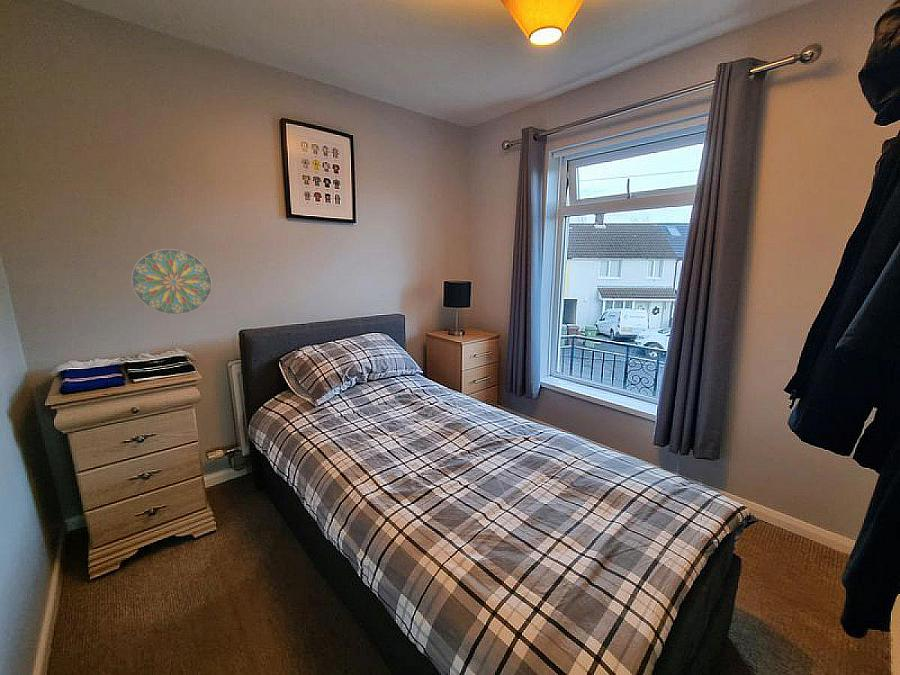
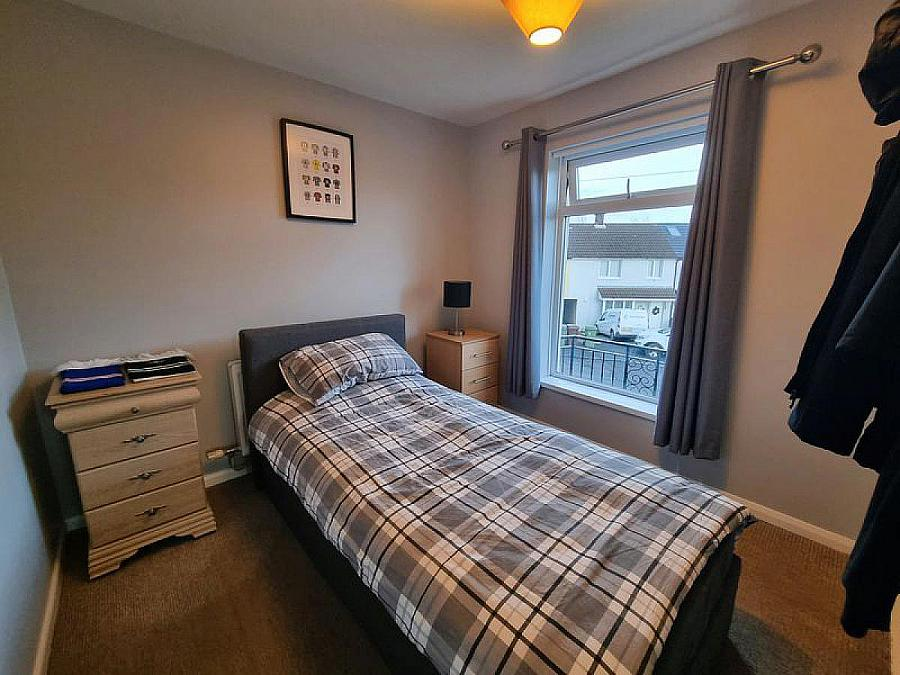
- decorative plate (173, 282)
